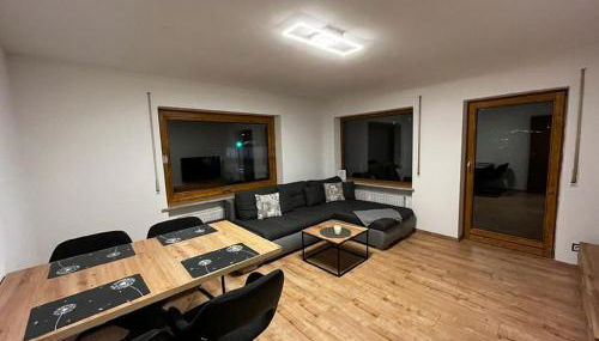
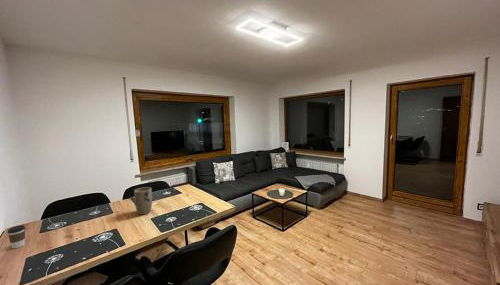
+ coffee cup (17, 236)
+ plant pot (143, 200)
